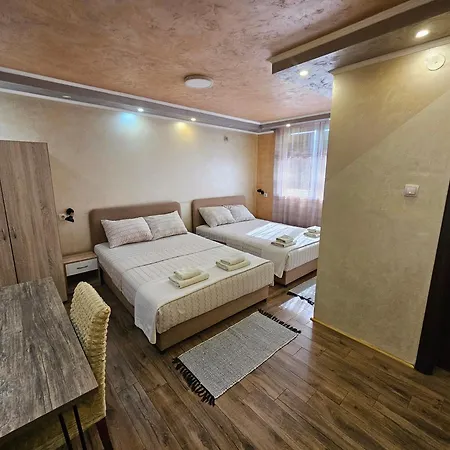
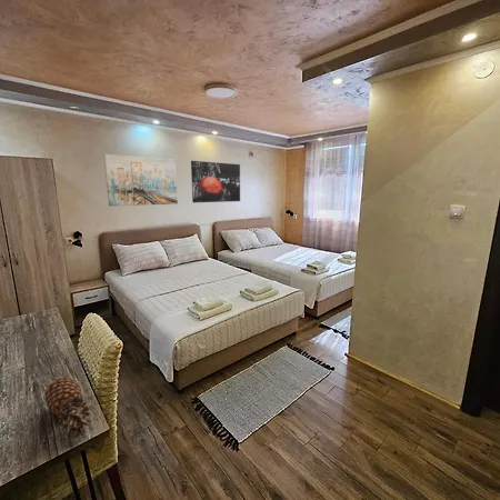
+ wall art (143, 181)
+ wall art (217, 182)
+ fruit (68, 403)
